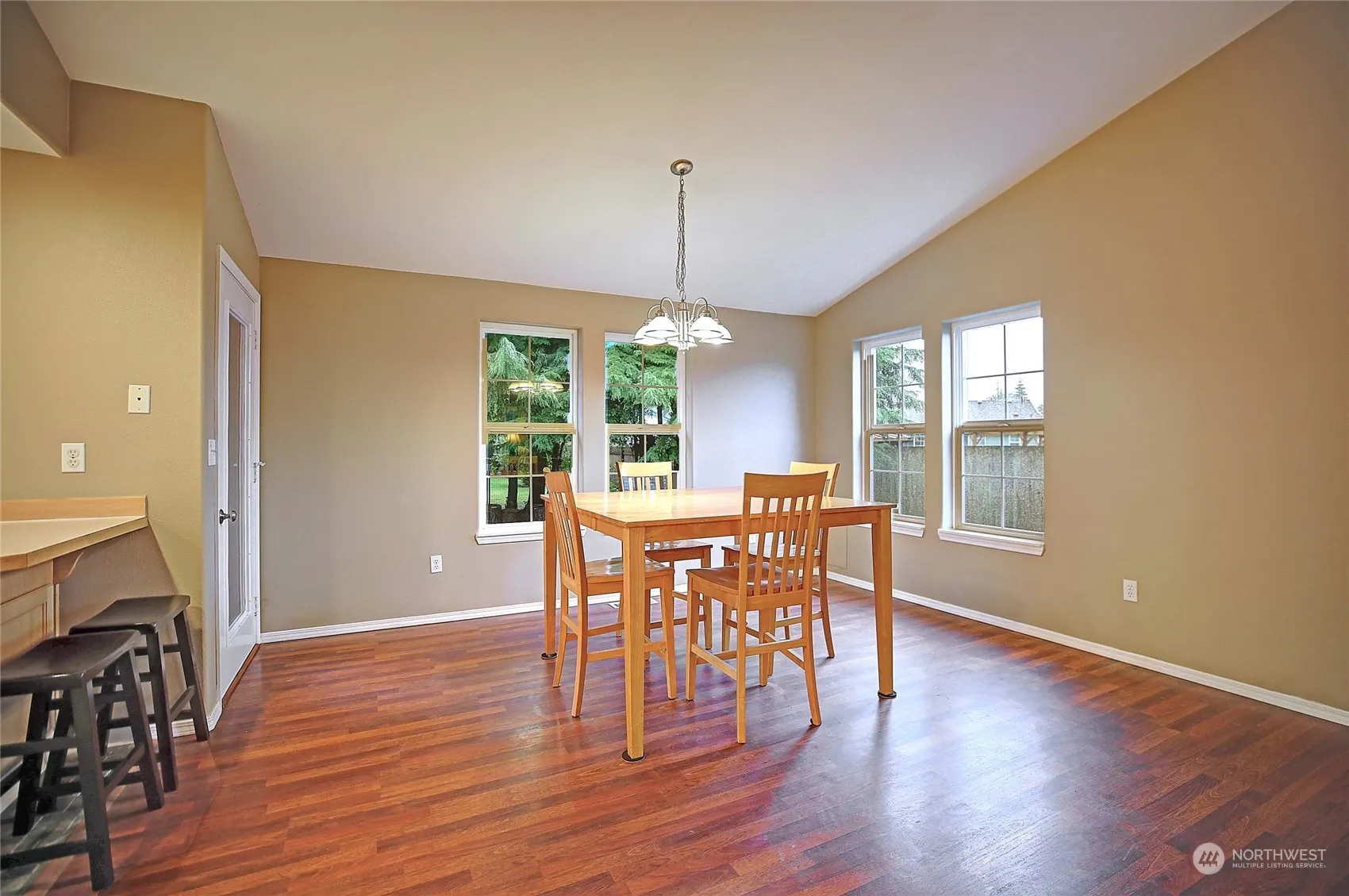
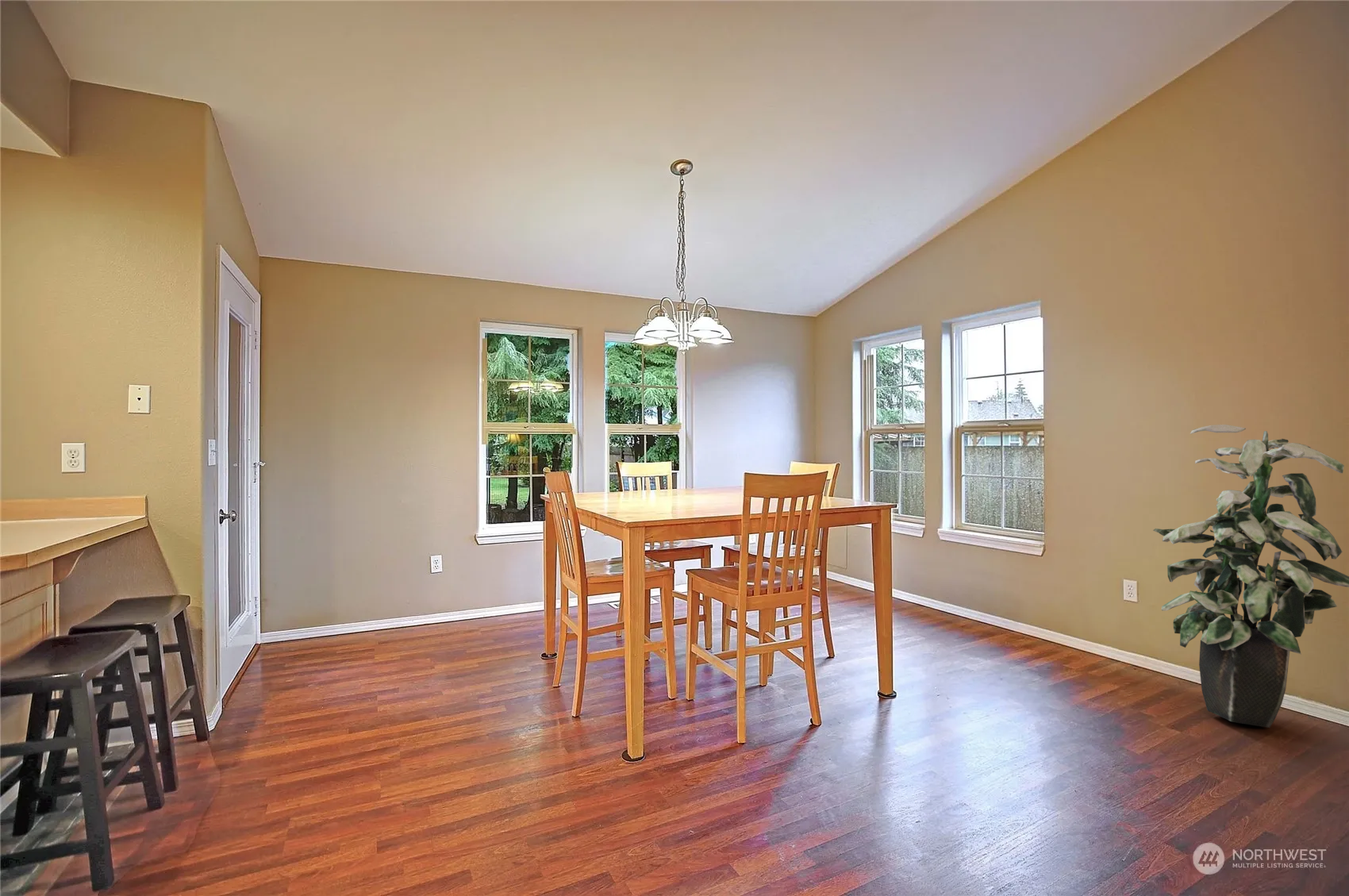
+ indoor plant (1242, 570)
